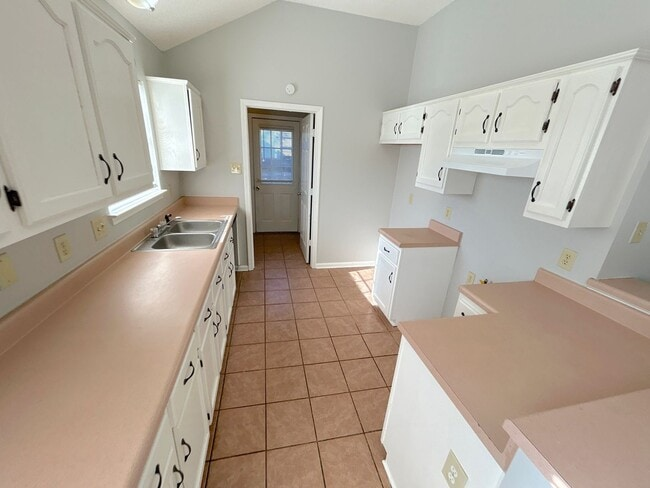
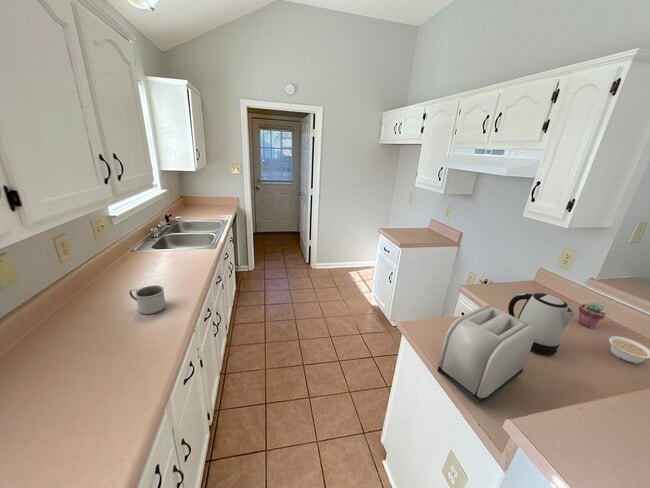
+ potted succulent (590, 313)
+ mug (148, 299)
+ legume (628, 350)
+ kettle (535, 318)
+ toaster (487, 348)
